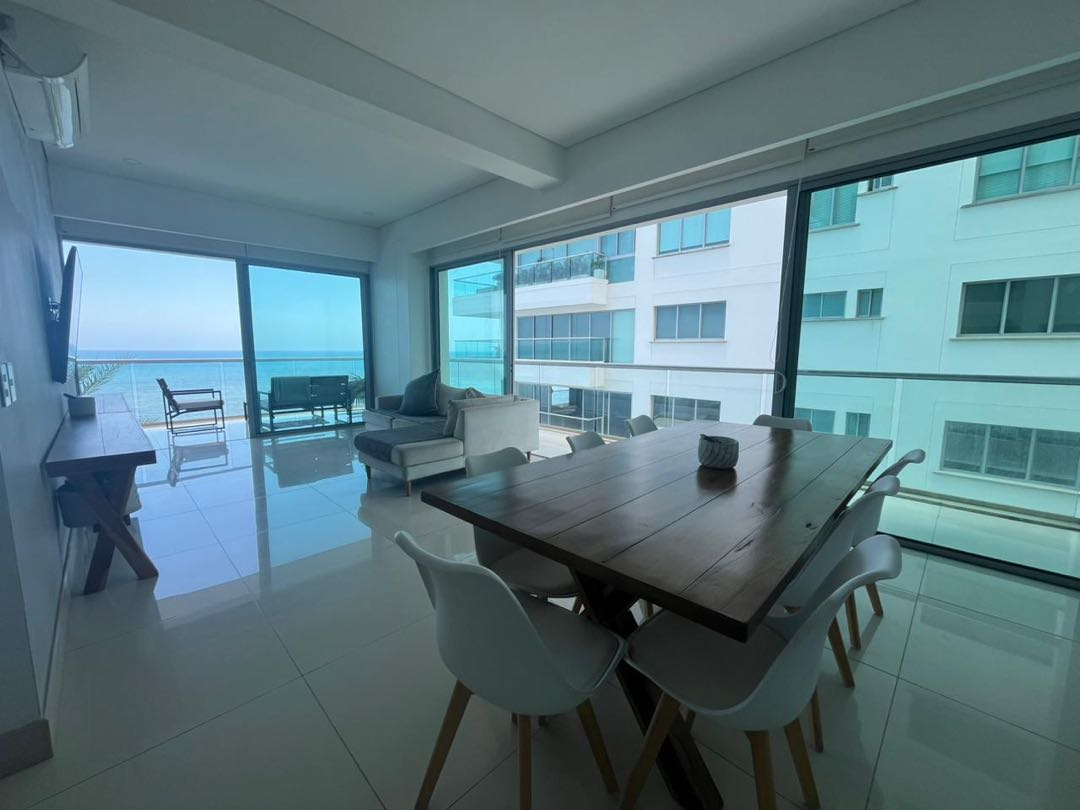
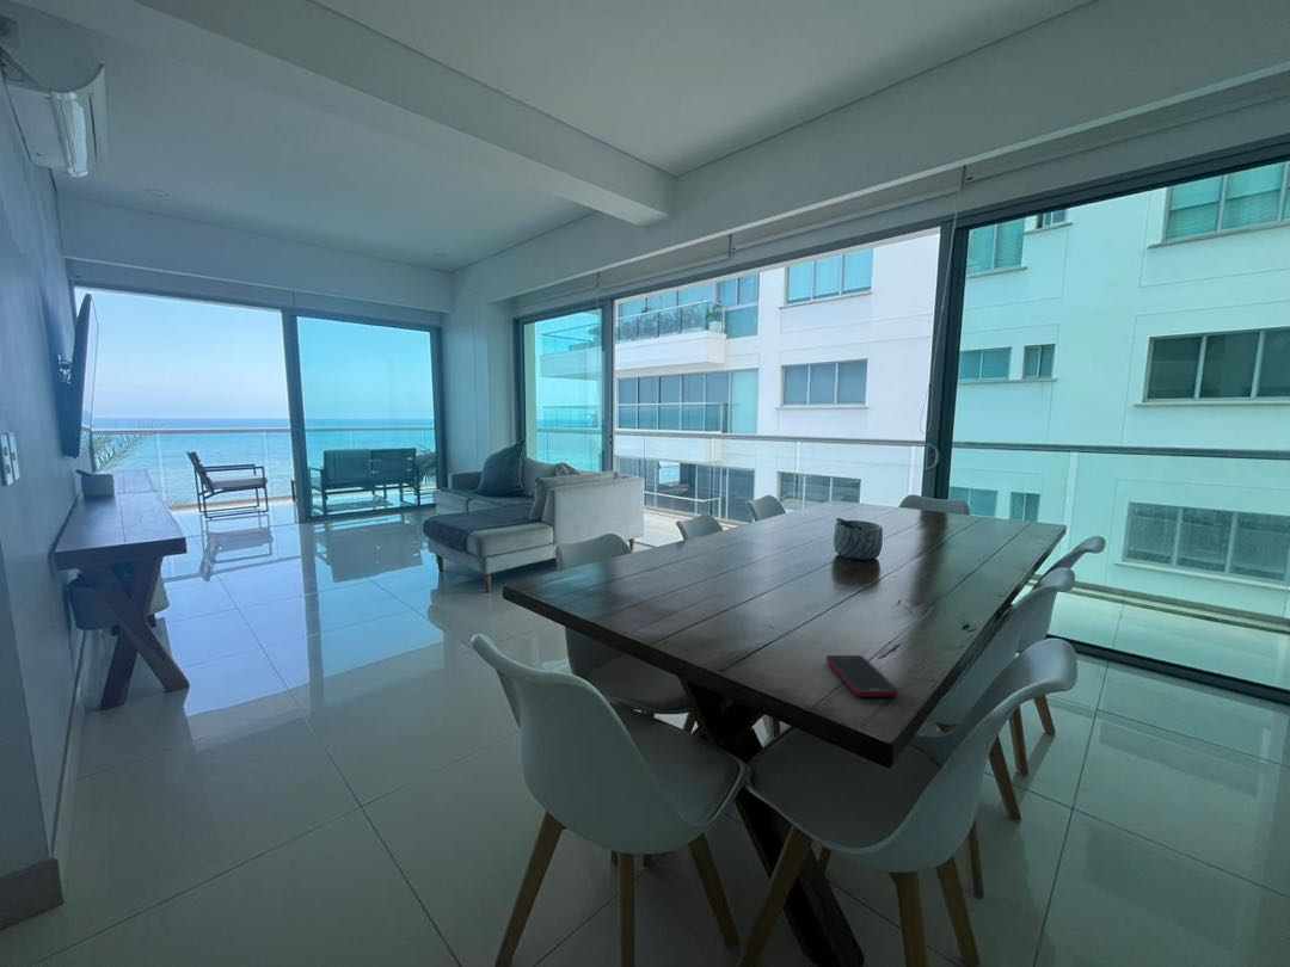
+ cell phone (859, 675)
